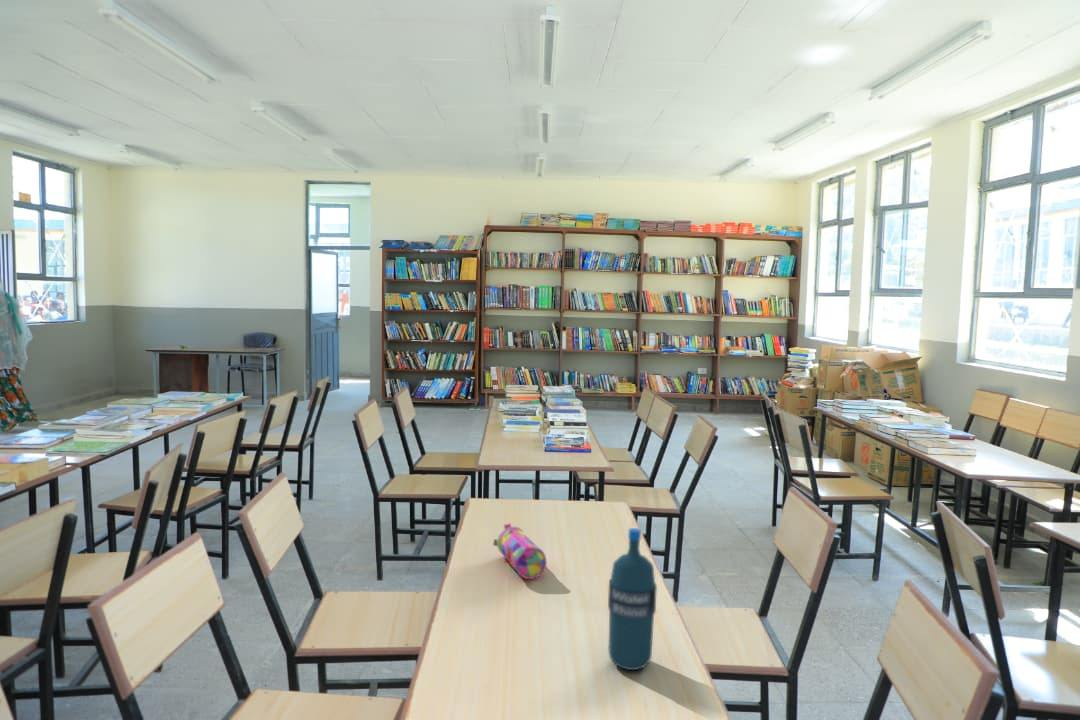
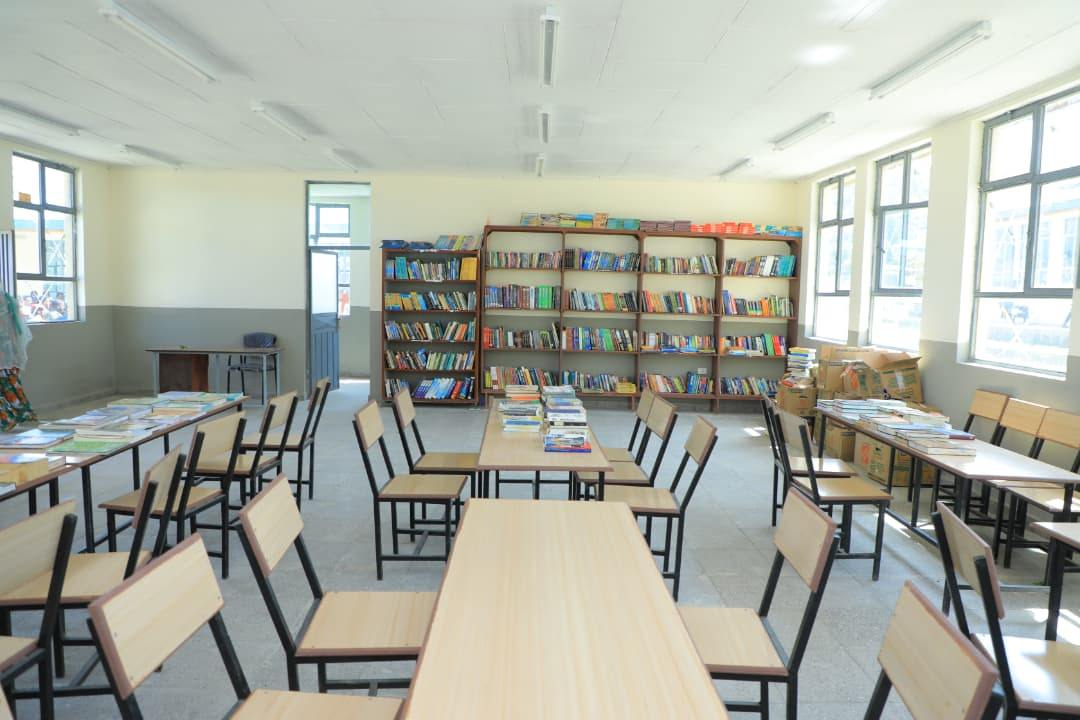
- water bottle (632, 597)
- pencil case (519, 550)
